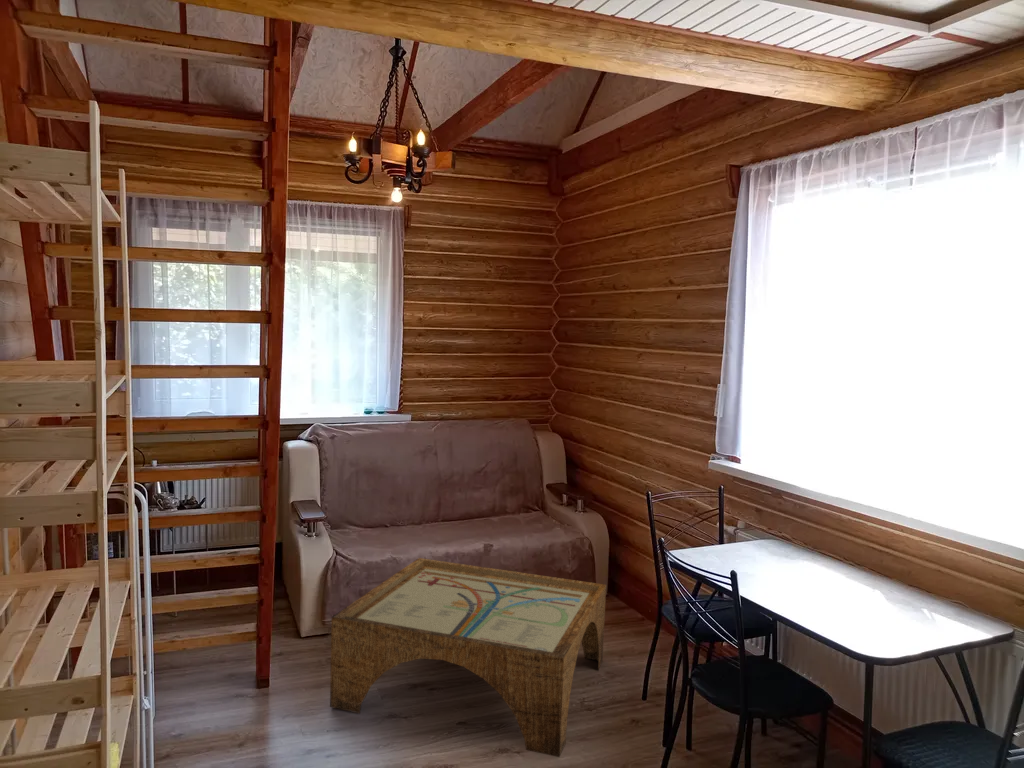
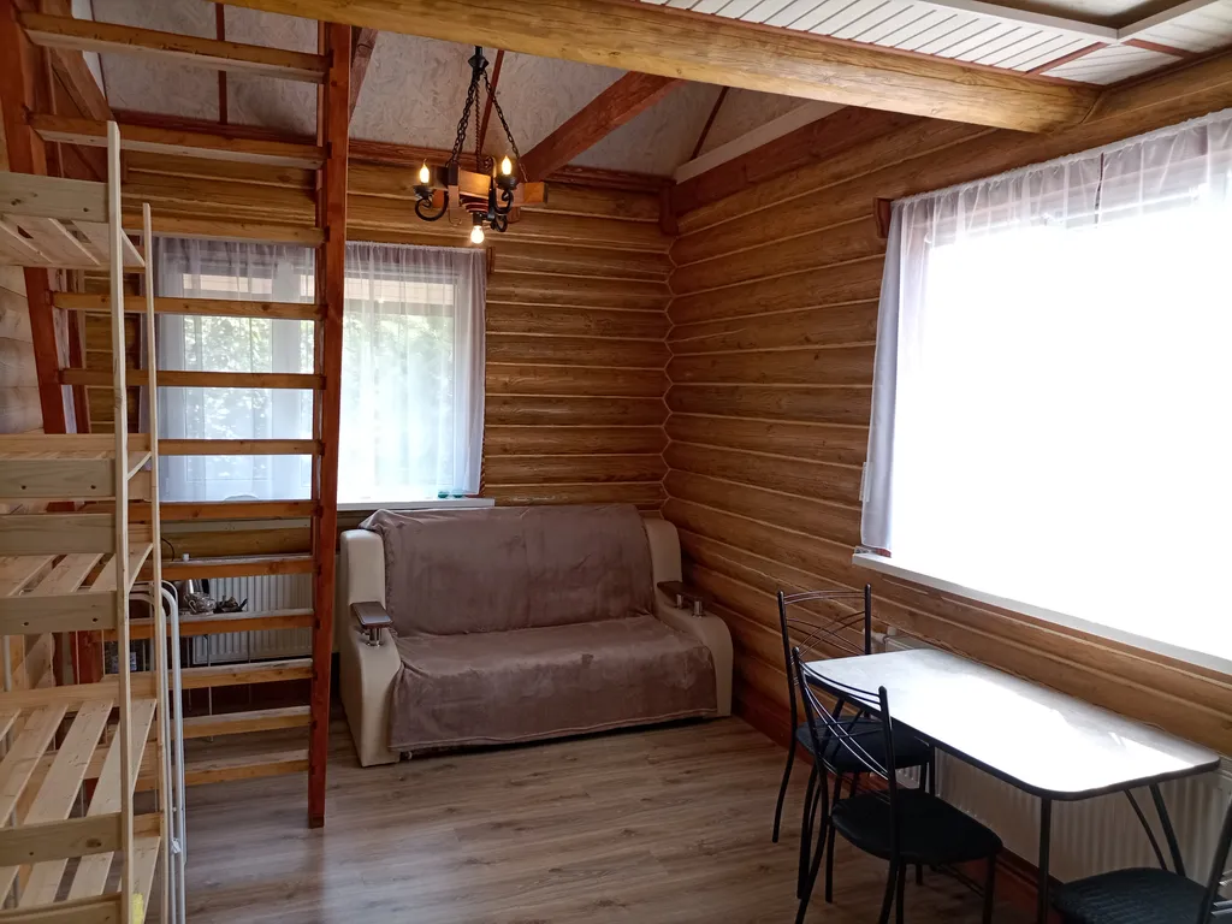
- coffee table (477, 641)
